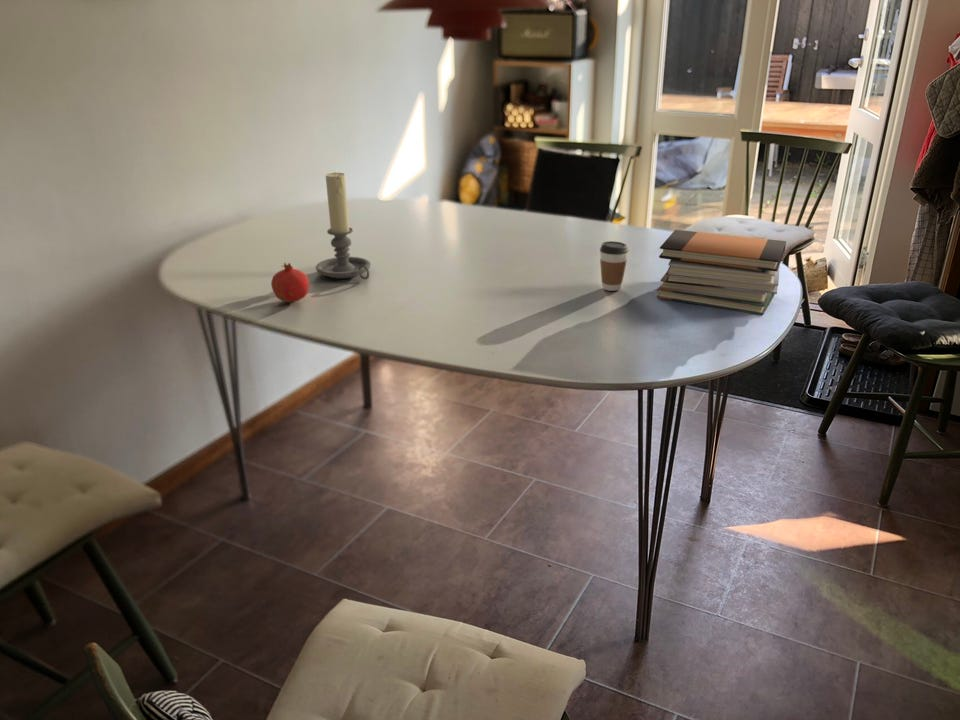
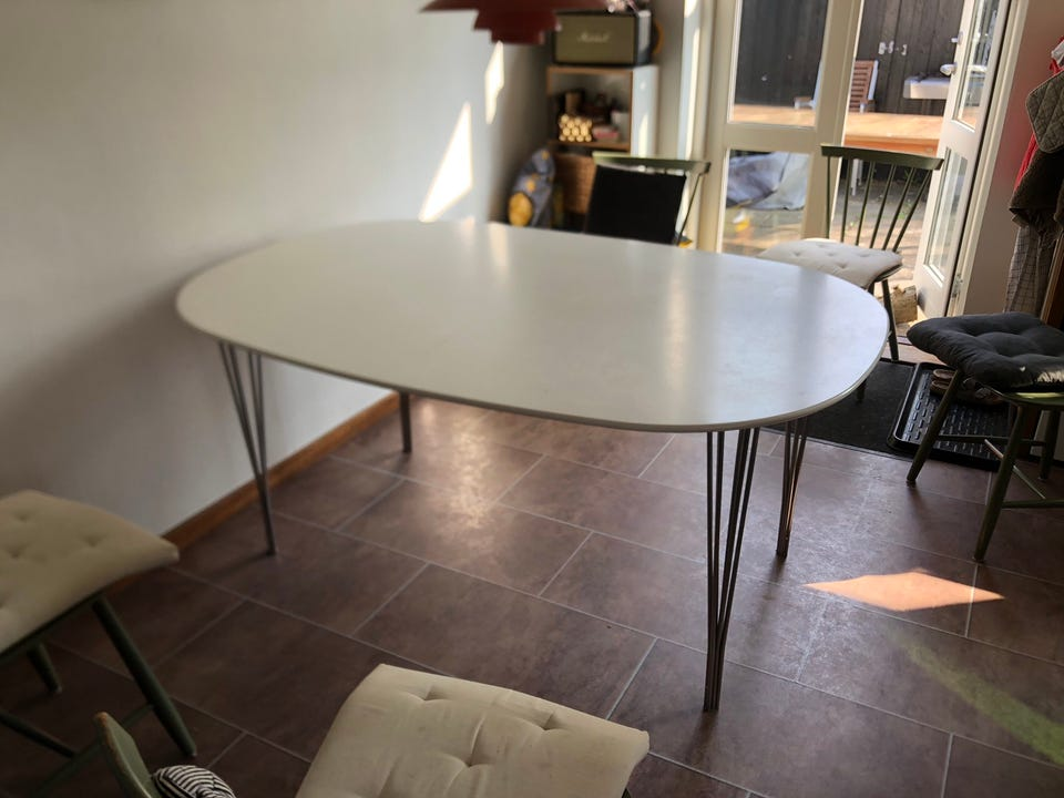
- coffee cup (613, 266)
- fruit (290, 282)
- book stack (721, 270)
- candle holder (343, 225)
